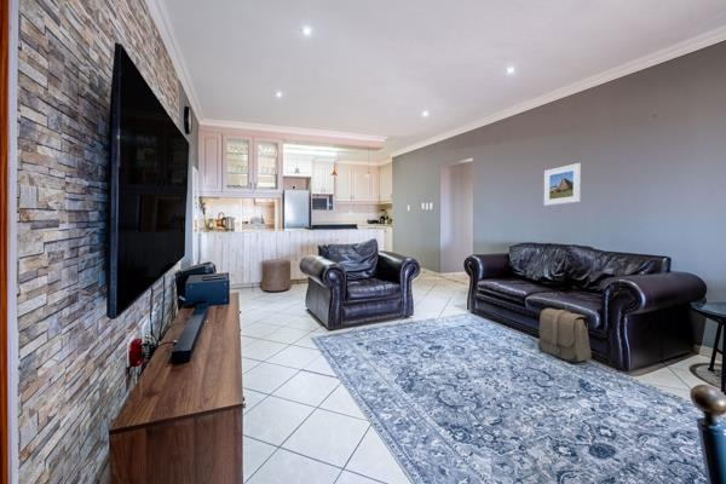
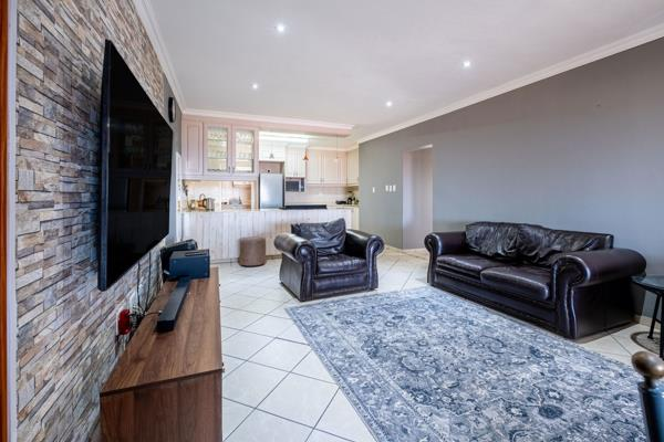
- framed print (560, 185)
- backpack (561, 332)
